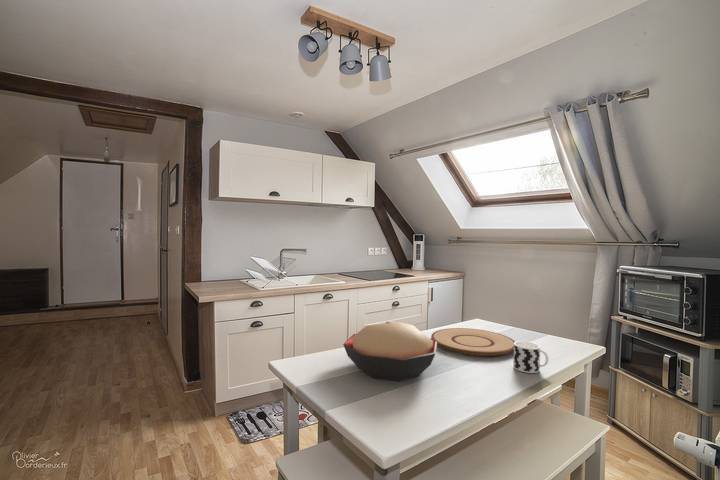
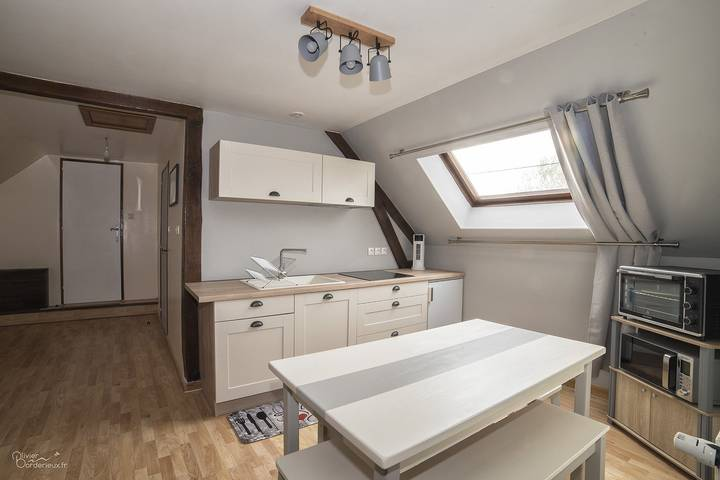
- cup (530, 357)
- decorative bowl (390, 346)
- plate (472, 341)
